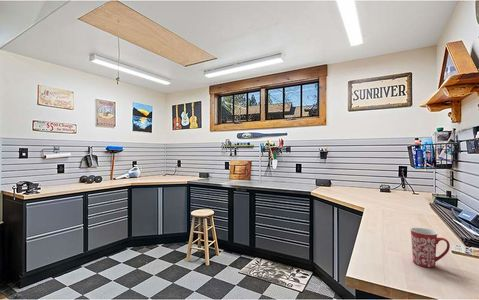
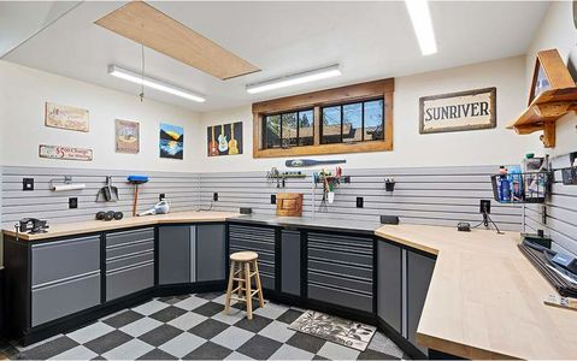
- mug (429, 248)
